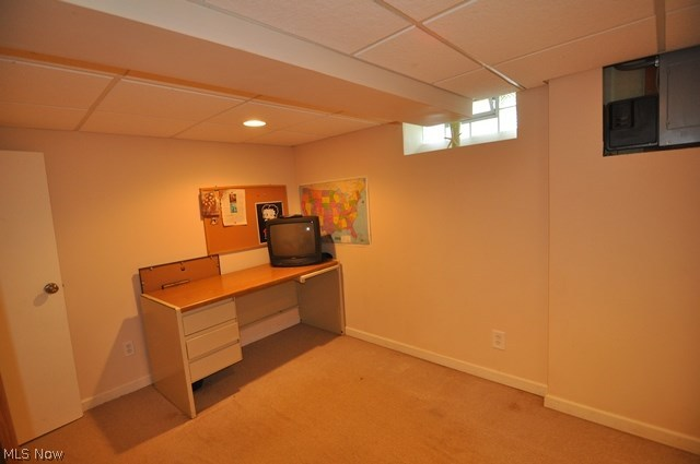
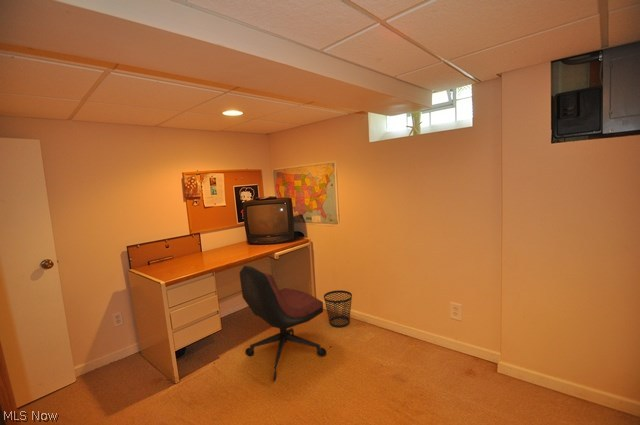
+ wastebasket (338, 309)
+ office chair (281, 309)
